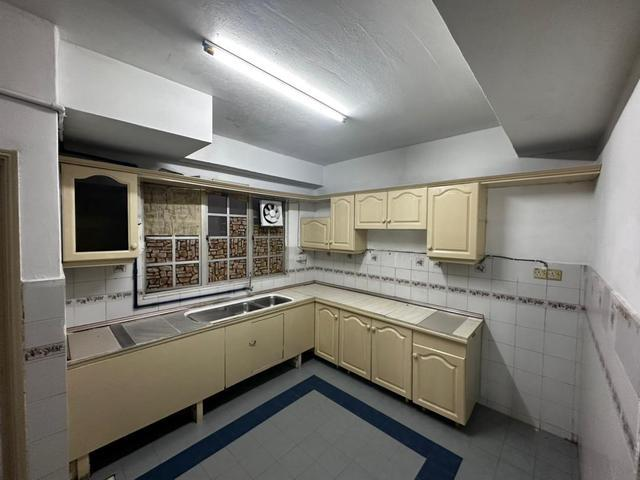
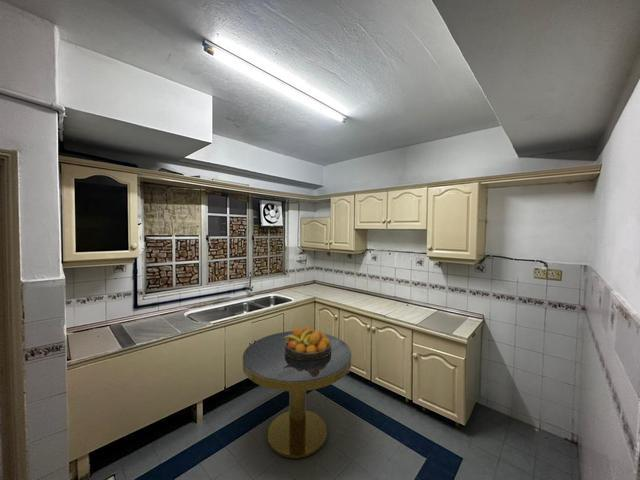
+ side table (297, 392)
+ fruit bowl (308, 339)
